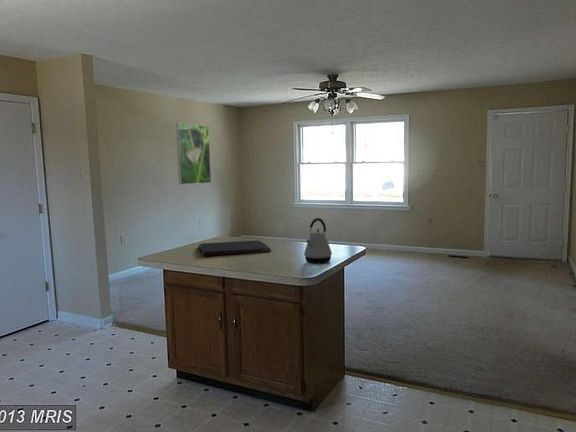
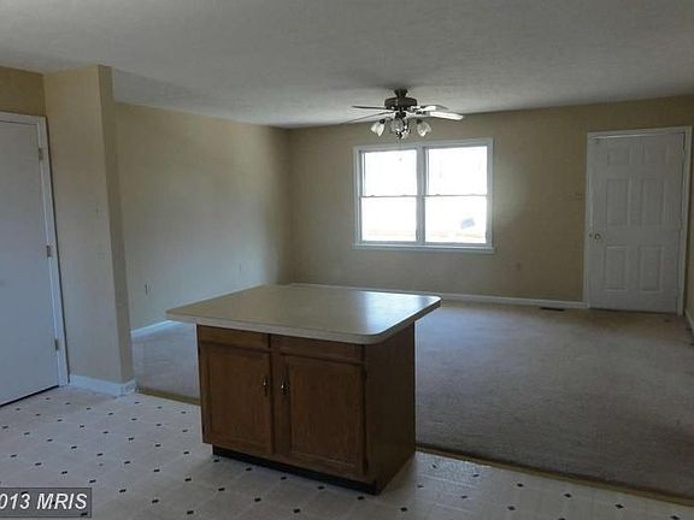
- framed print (194, 154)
- cutting board (233, 247)
- kettle (317, 240)
